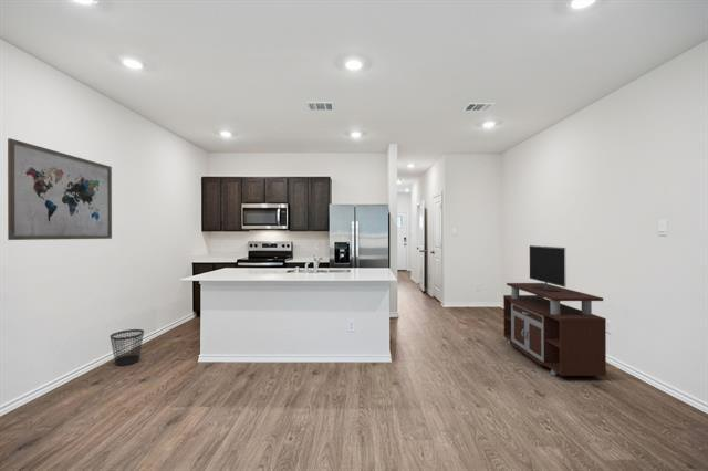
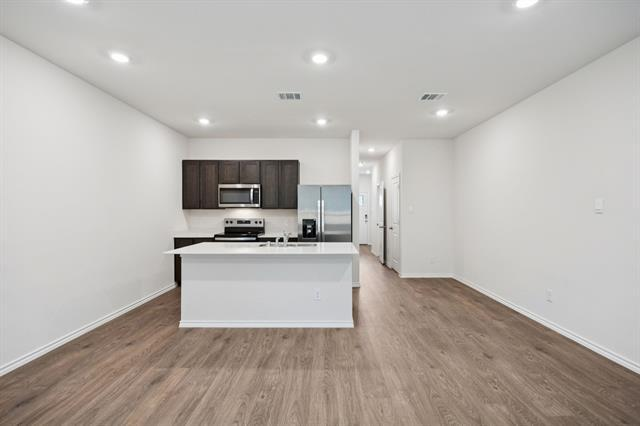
- wastebasket (127, 347)
- wall art (69, 197)
- tv stand (545, 301)
